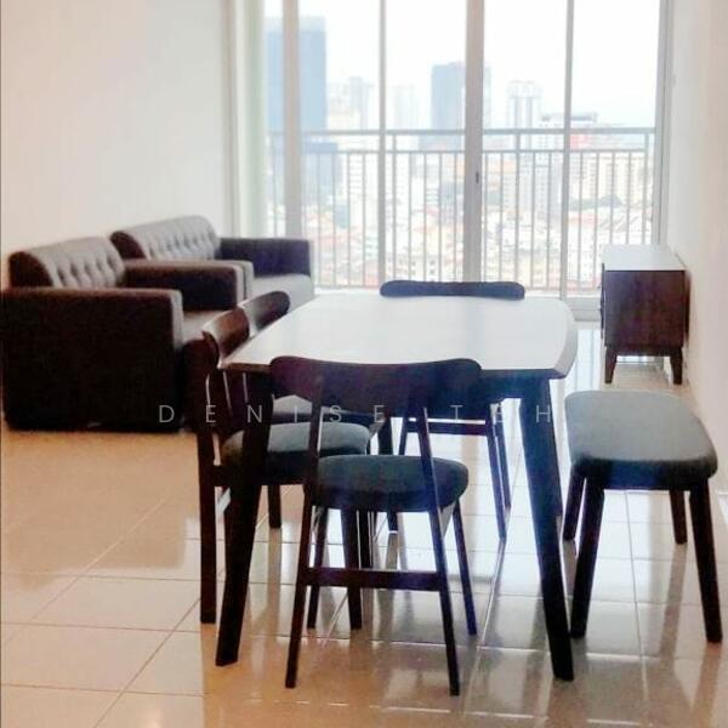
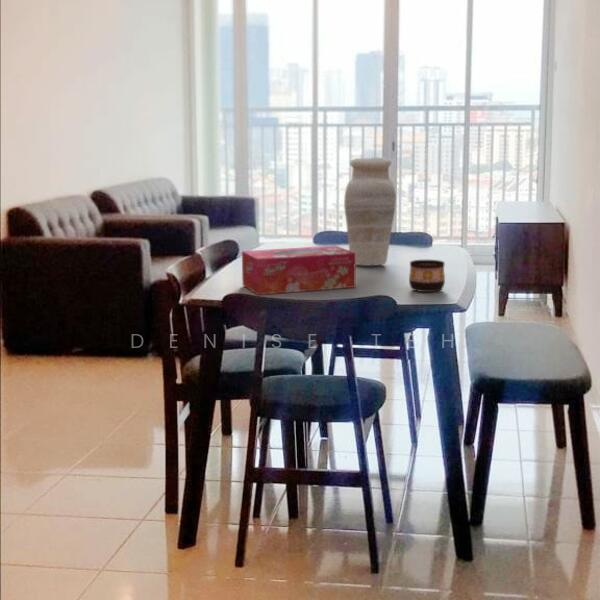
+ cup (428, 275)
+ tissue box (298, 269)
+ vase (369, 211)
